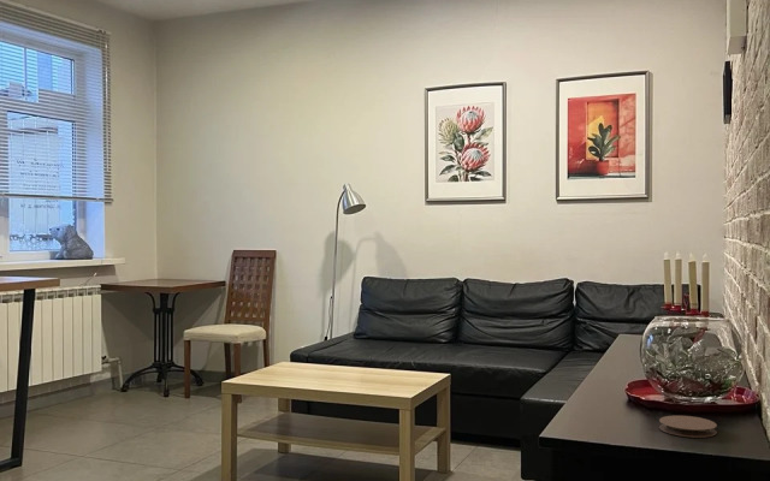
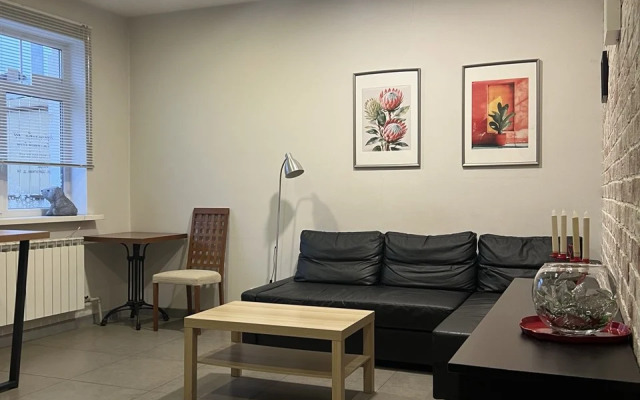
- coaster (687, 426)
